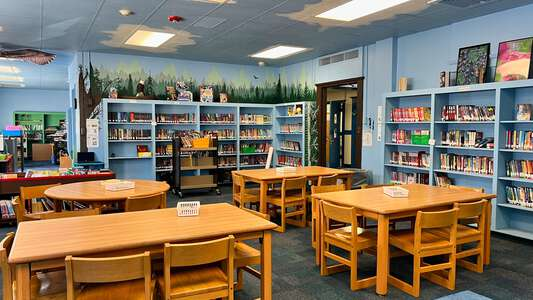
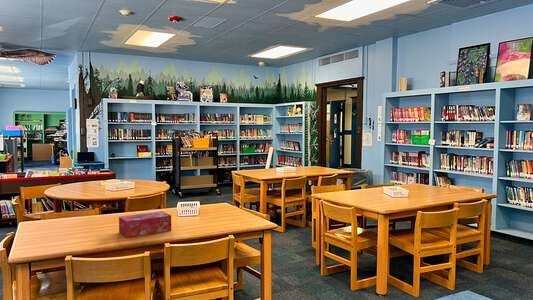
+ tissue box (145, 223)
